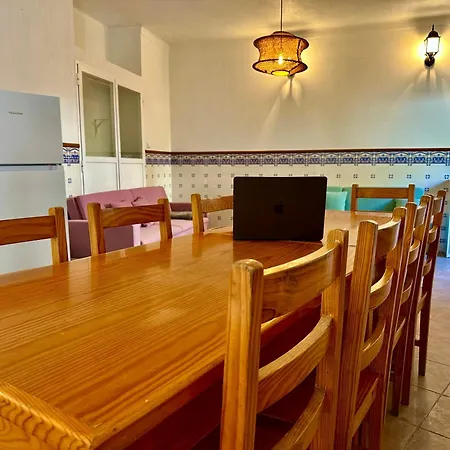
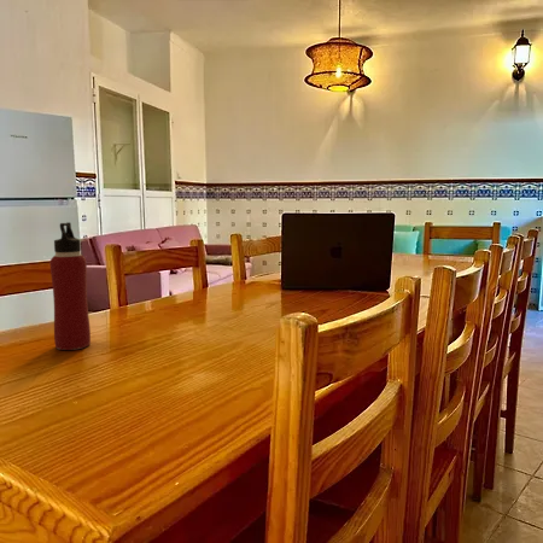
+ water bottle (69, 285)
